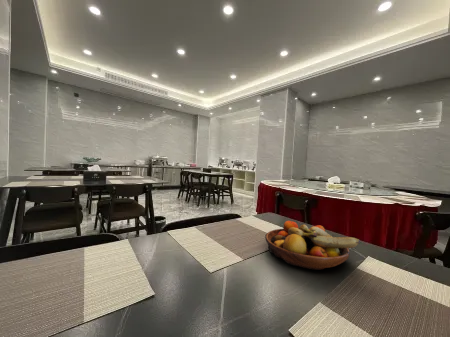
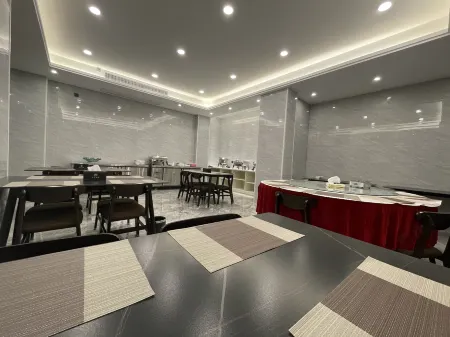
- fruit bowl (305, 237)
